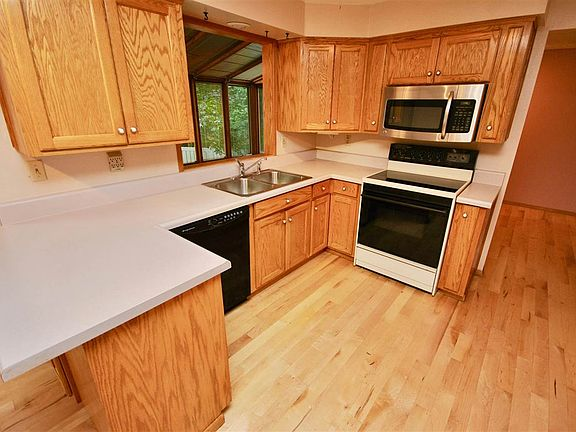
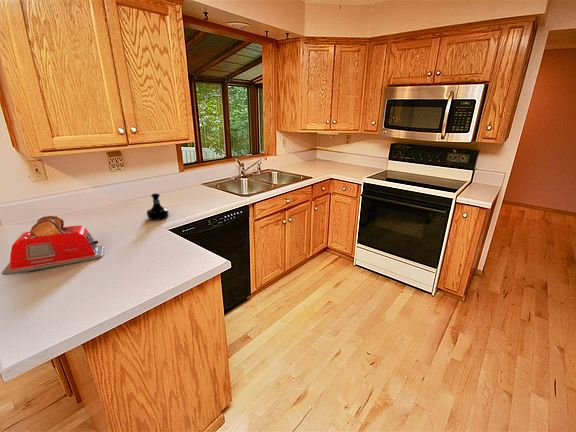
+ toaster (52, 239)
+ tequila bottle (156, 205)
